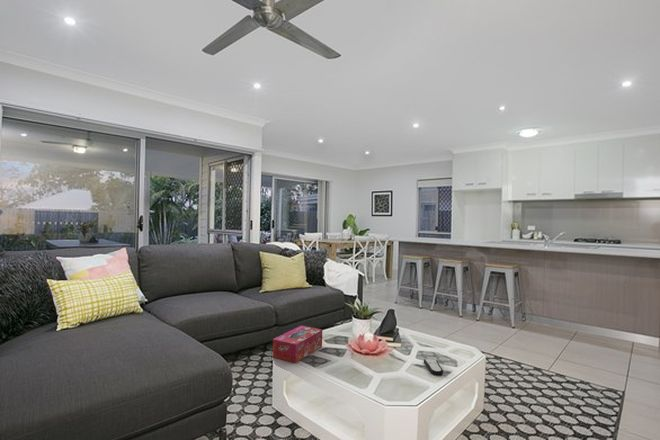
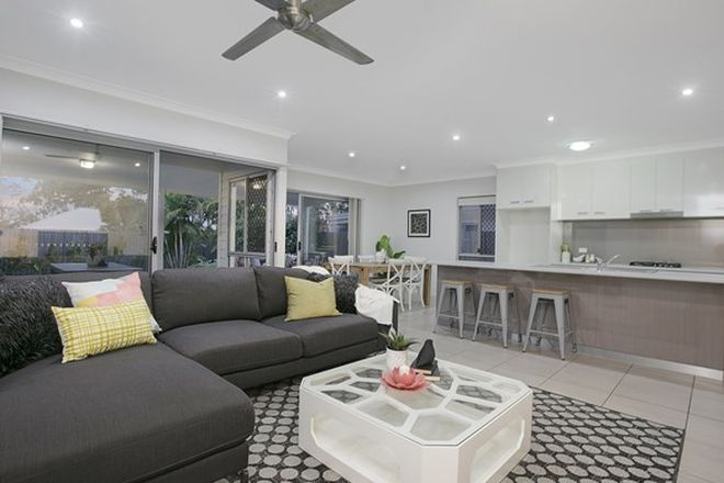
- tissue box (298, 342)
- remote control (433, 366)
